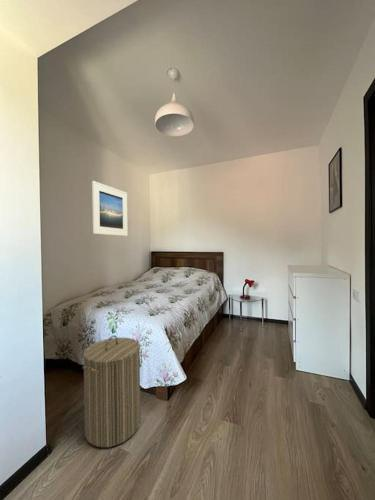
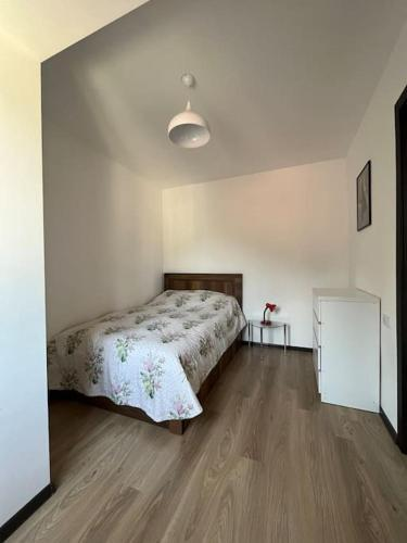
- laundry hamper (113, 380)
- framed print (111, 211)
